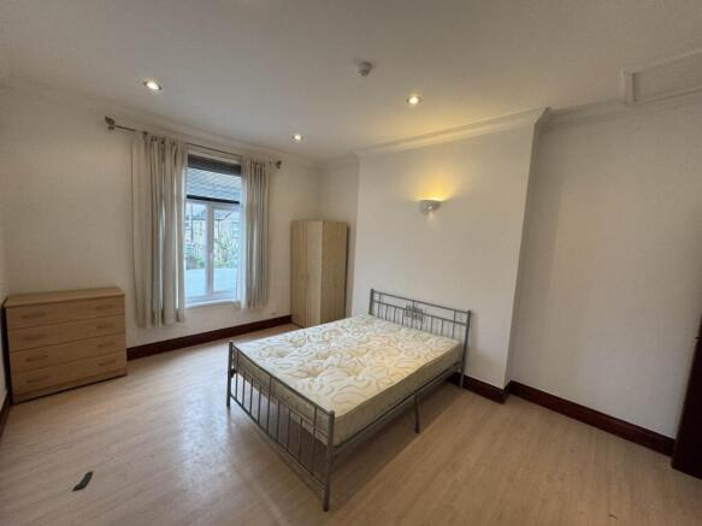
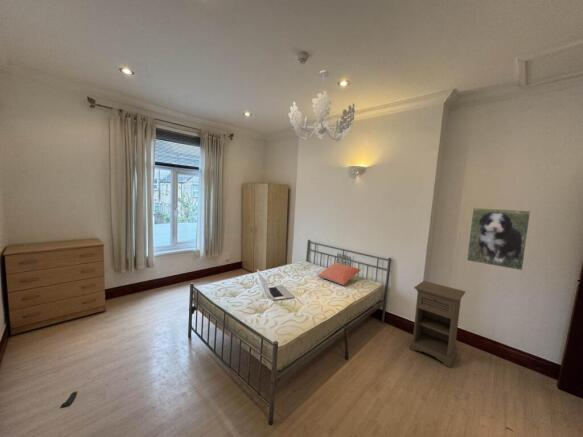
+ pillow (338, 272)
+ laptop (274, 286)
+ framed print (496, 237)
+ chandelier (322, 106)
+ nightstand (436, 320)
